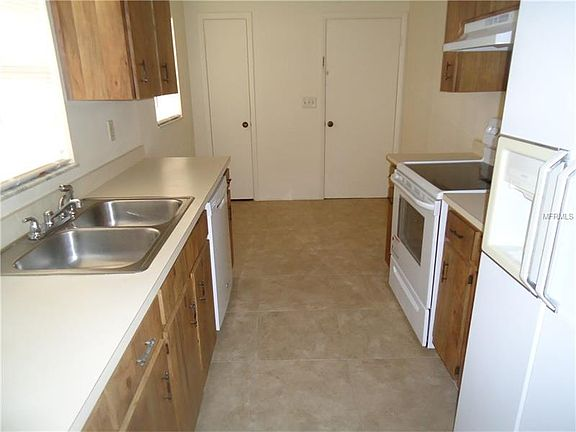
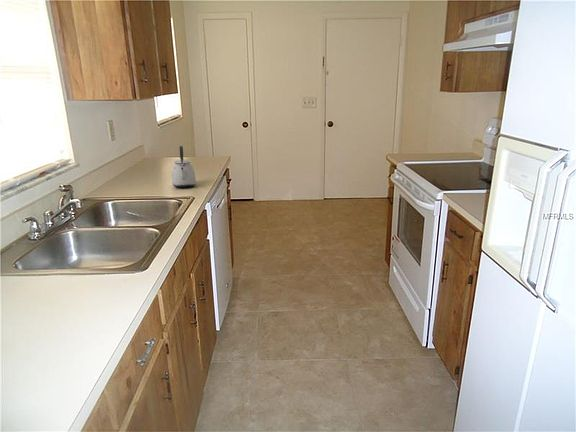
+ kettle (182, 167)
